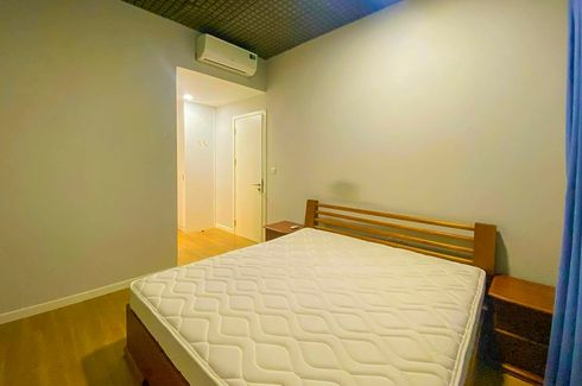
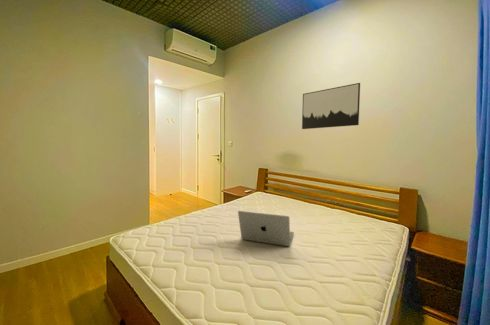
+ wall art (328, 108)
+ laptop (267, 223)
